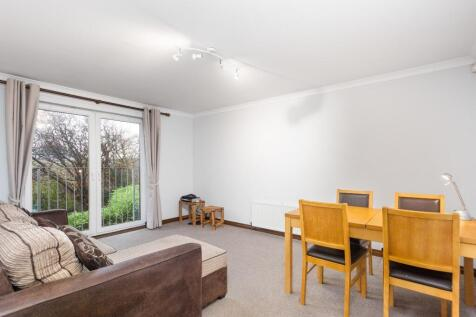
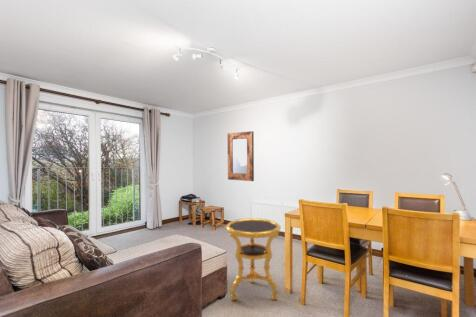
+ side table (253, 258)
+ home mirror (240, 156)
